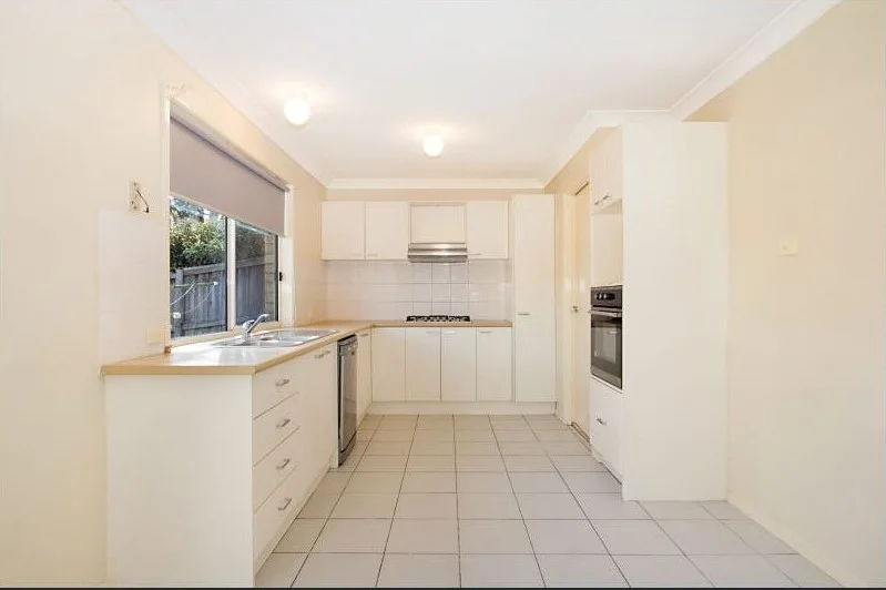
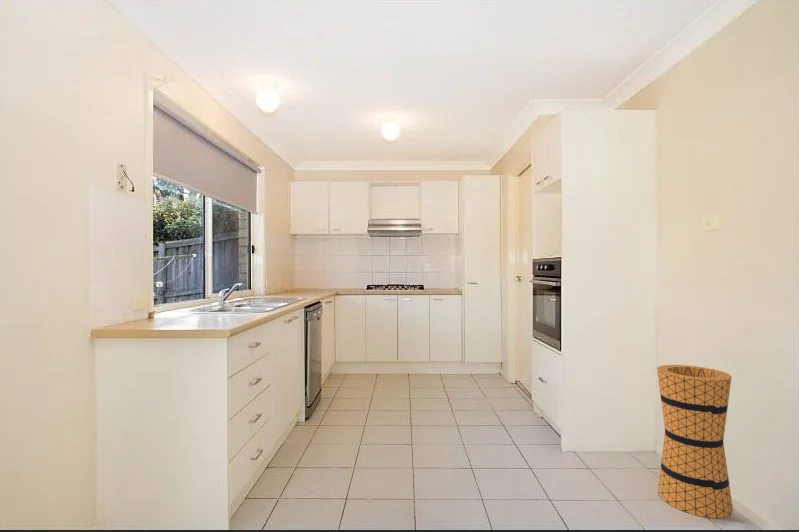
+ trash bin (693, 435)
